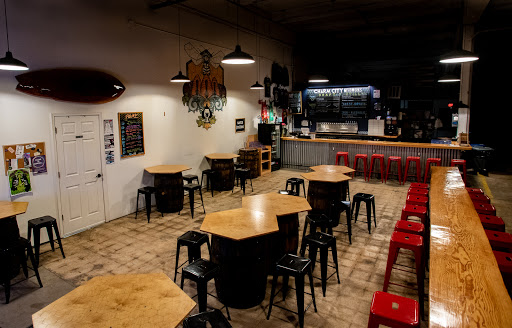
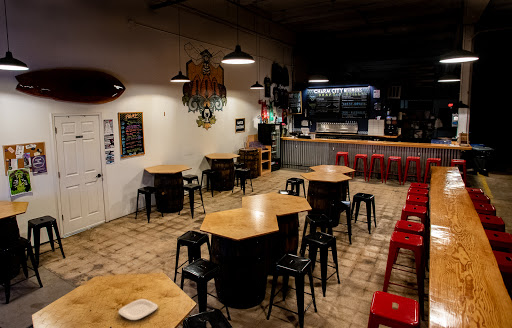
+ plate (138, 309)
